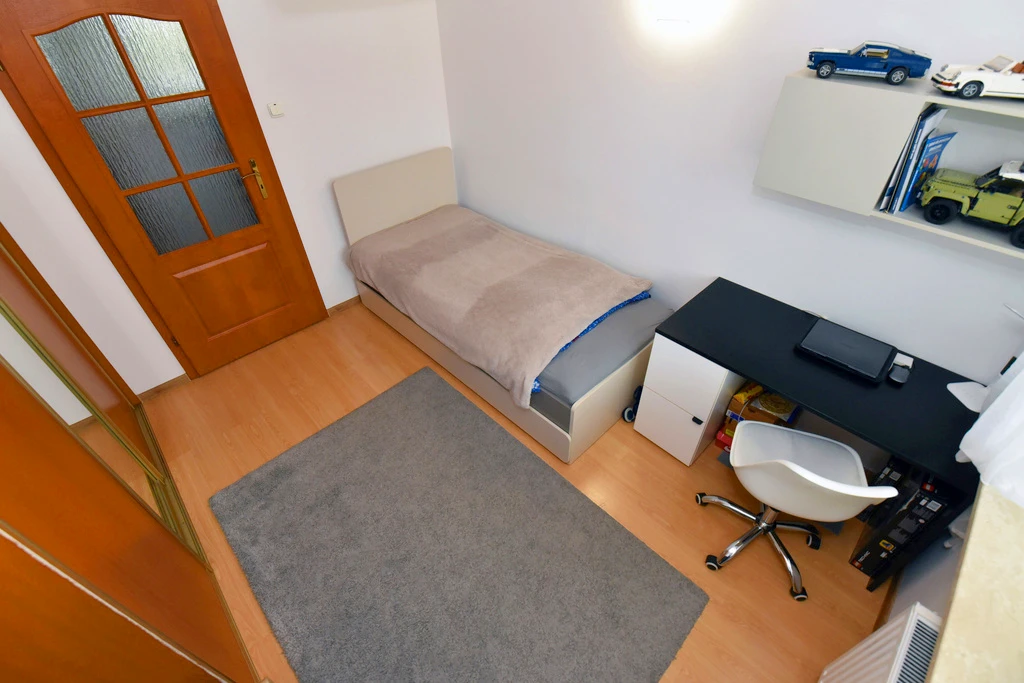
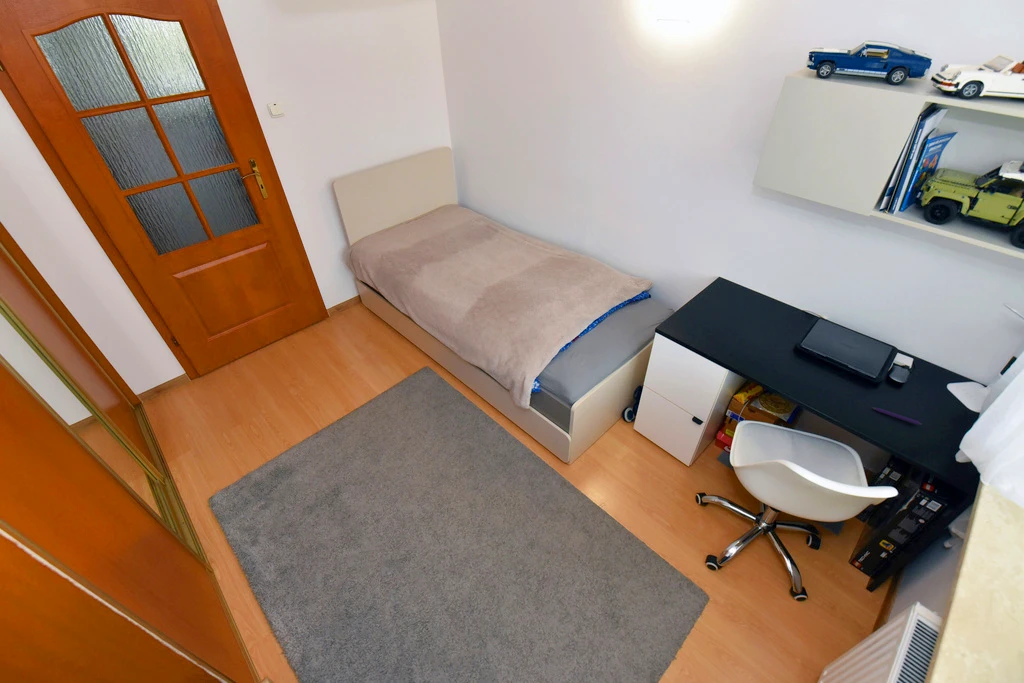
+ pen (895, 415)
